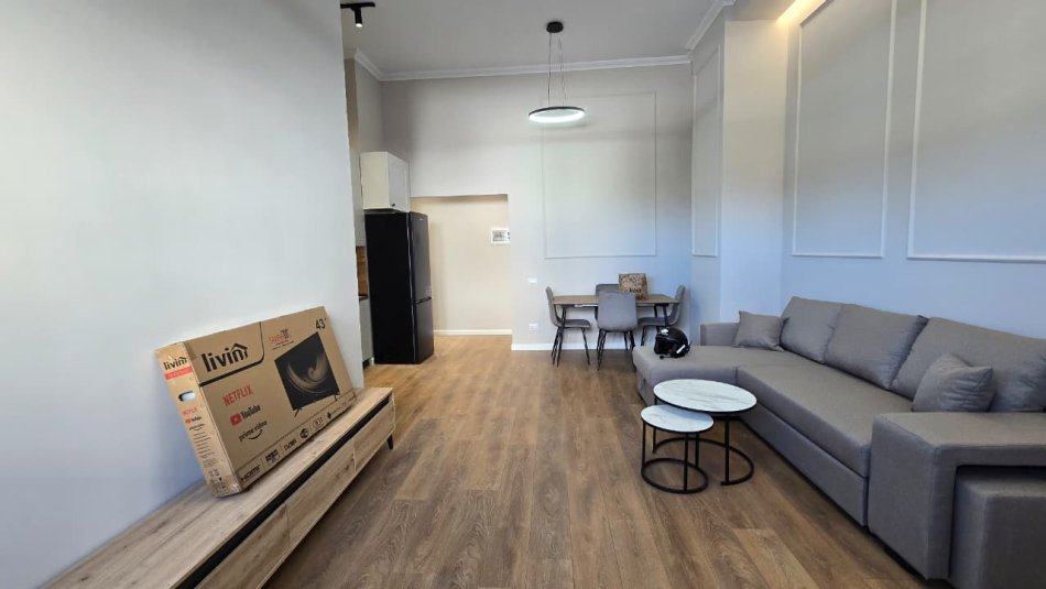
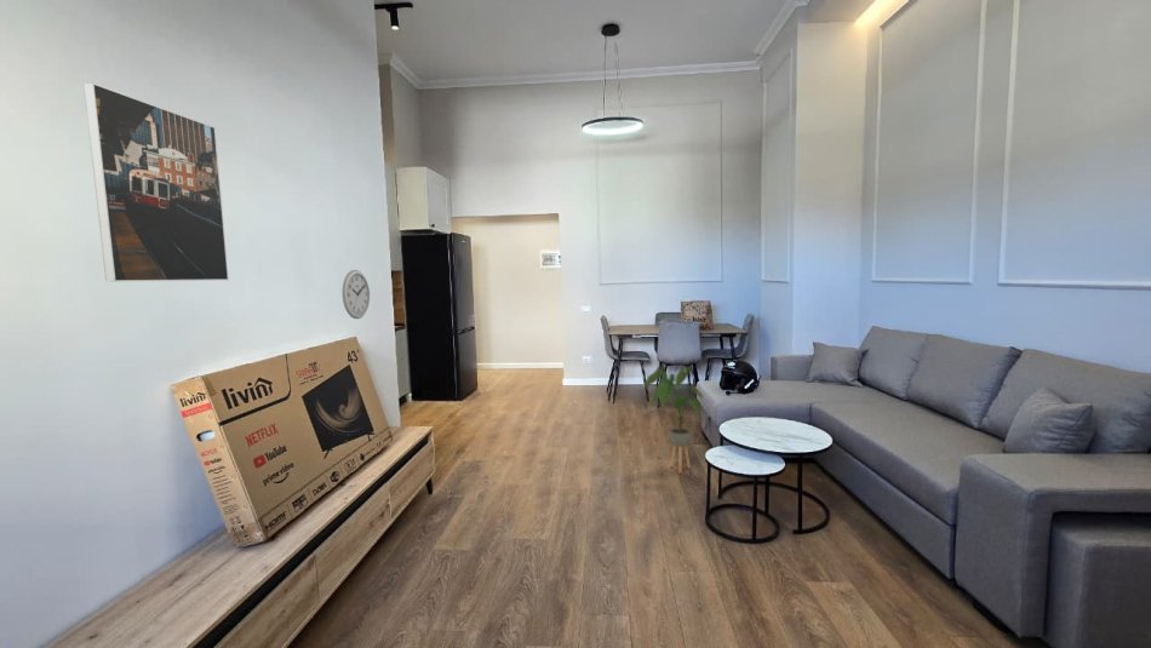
+ house plant (677, 418)
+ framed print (166, 195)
+ wall clock (357, 294)
